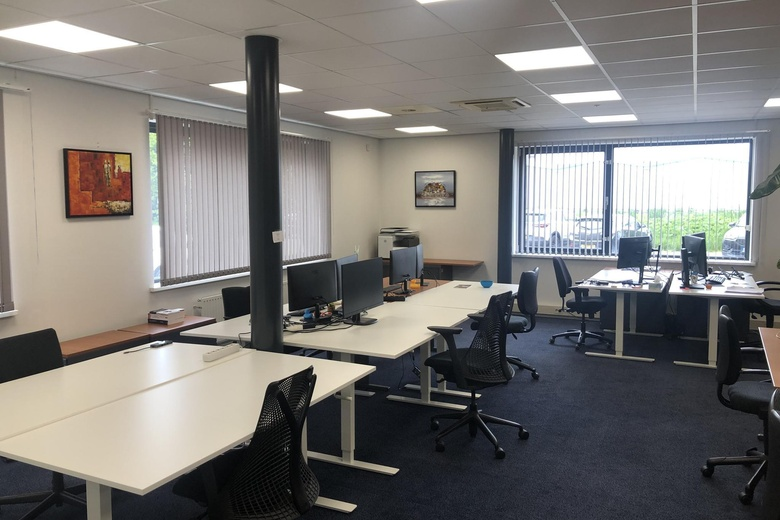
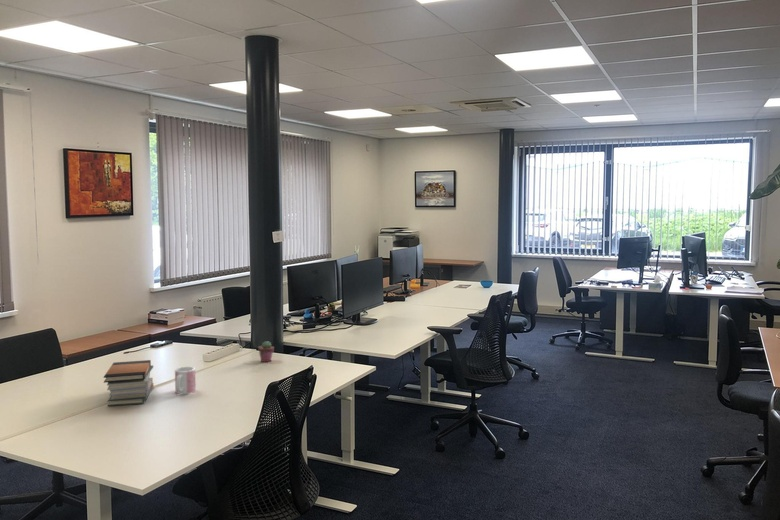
+ mug (184, 381)
+ book stack (129, 382)
+ potted succulent (266, 351)
